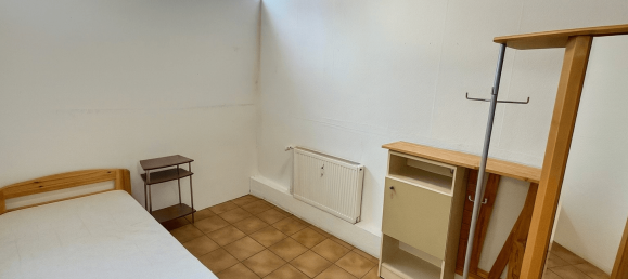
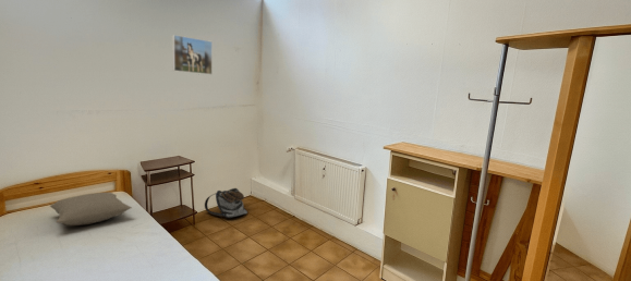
+ backpack (229, 200)
+ pillow (90, 207)
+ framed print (193, 56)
